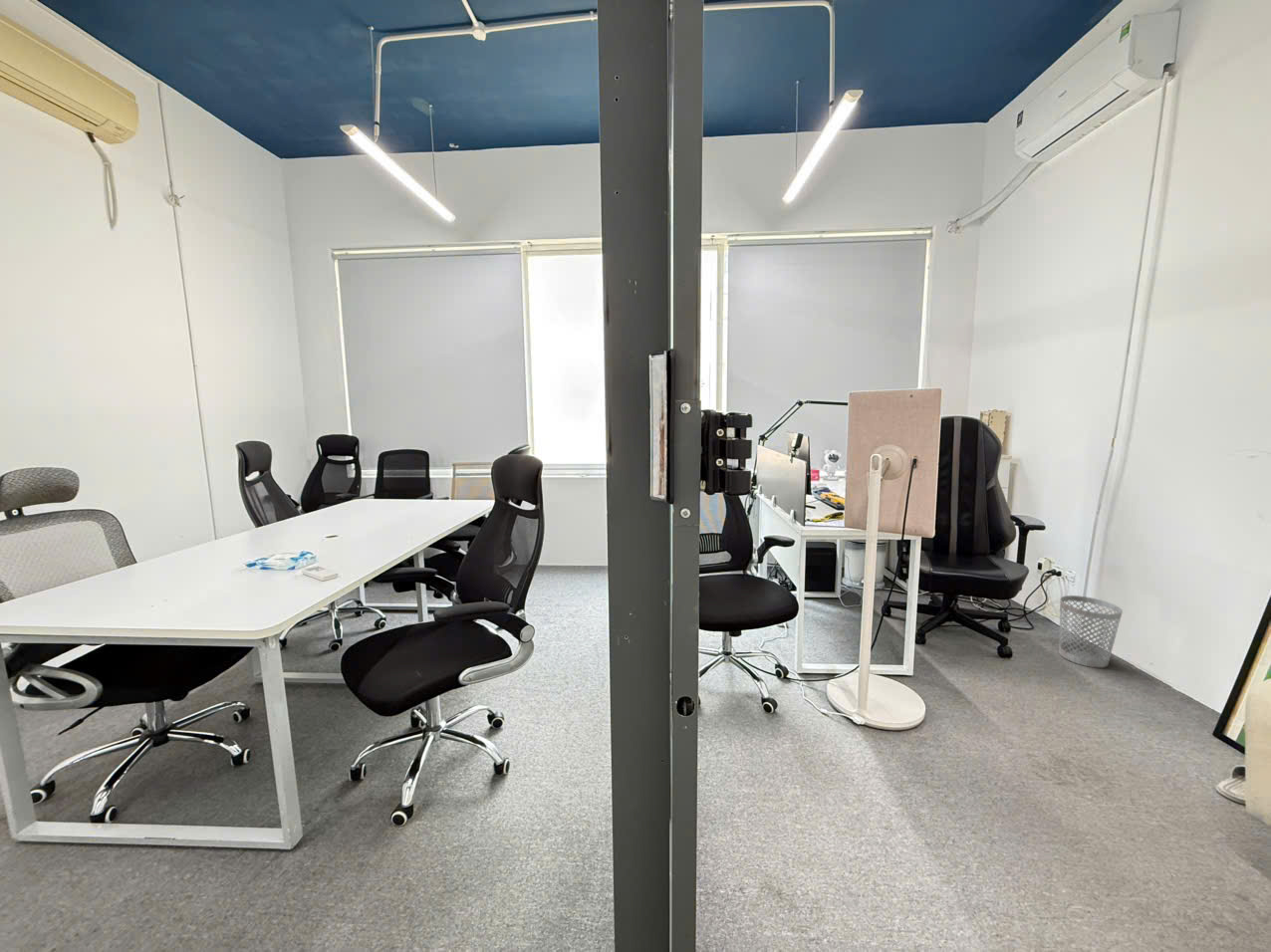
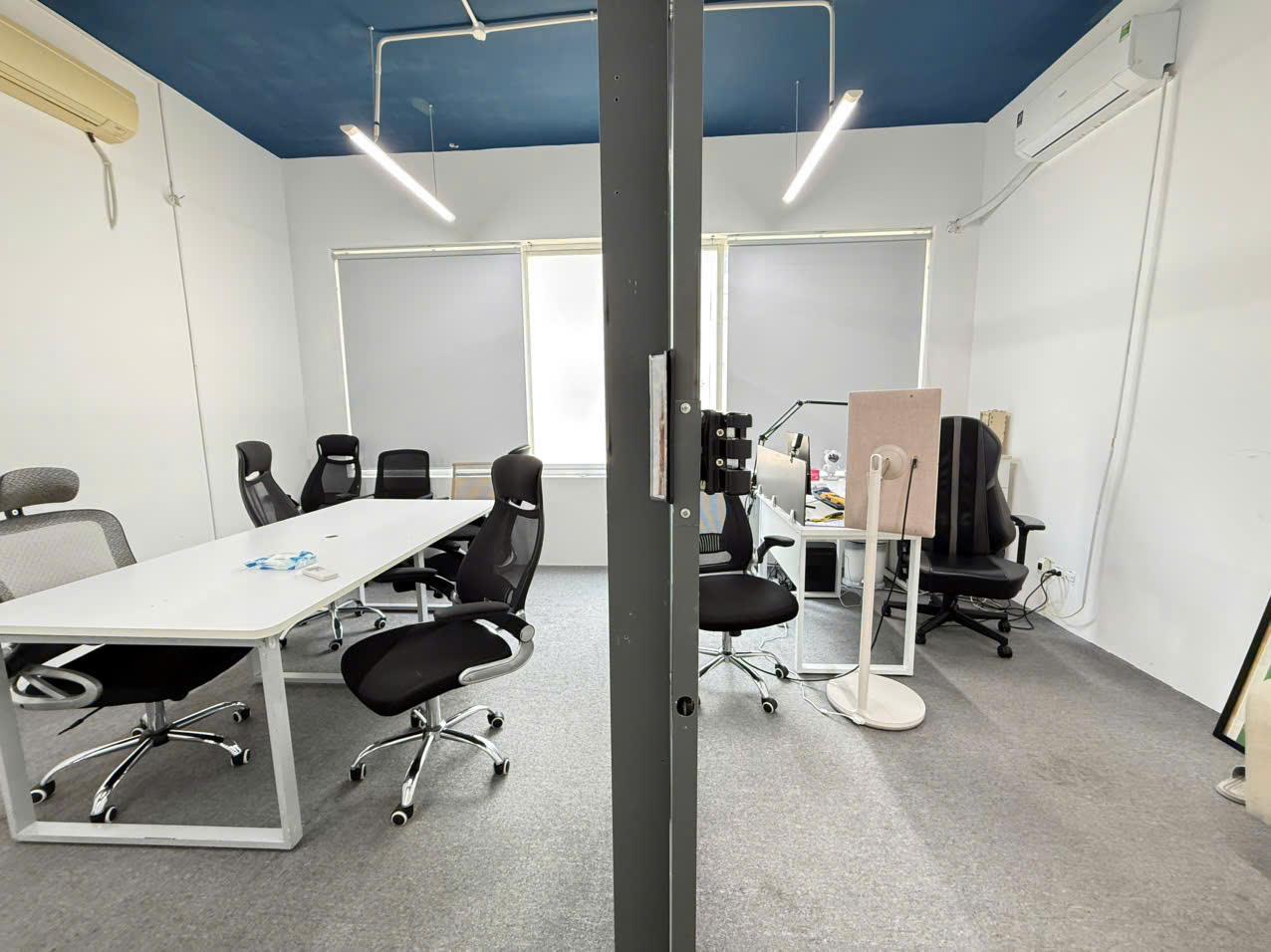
- wastebasket (1086, 631)
